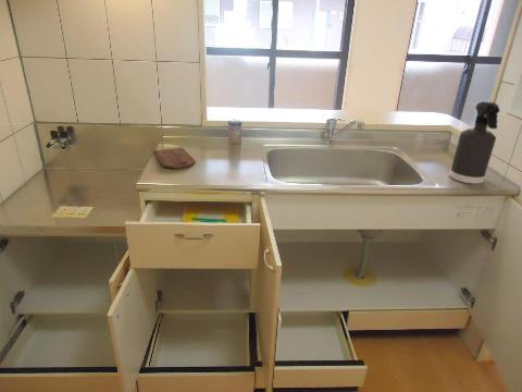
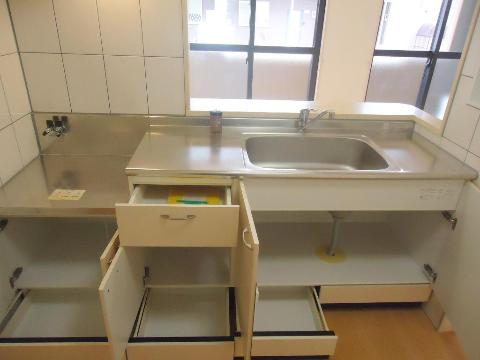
- spray bottle (477, 142)
- cutting board (174, 157)
